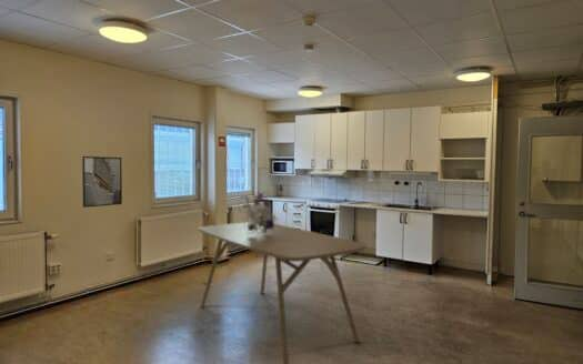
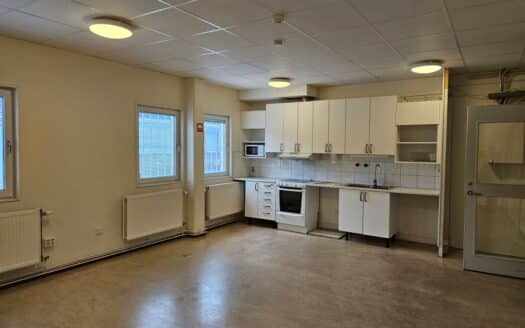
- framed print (102, 181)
- bouquet (257, 208)
- dining table (277, 279)
